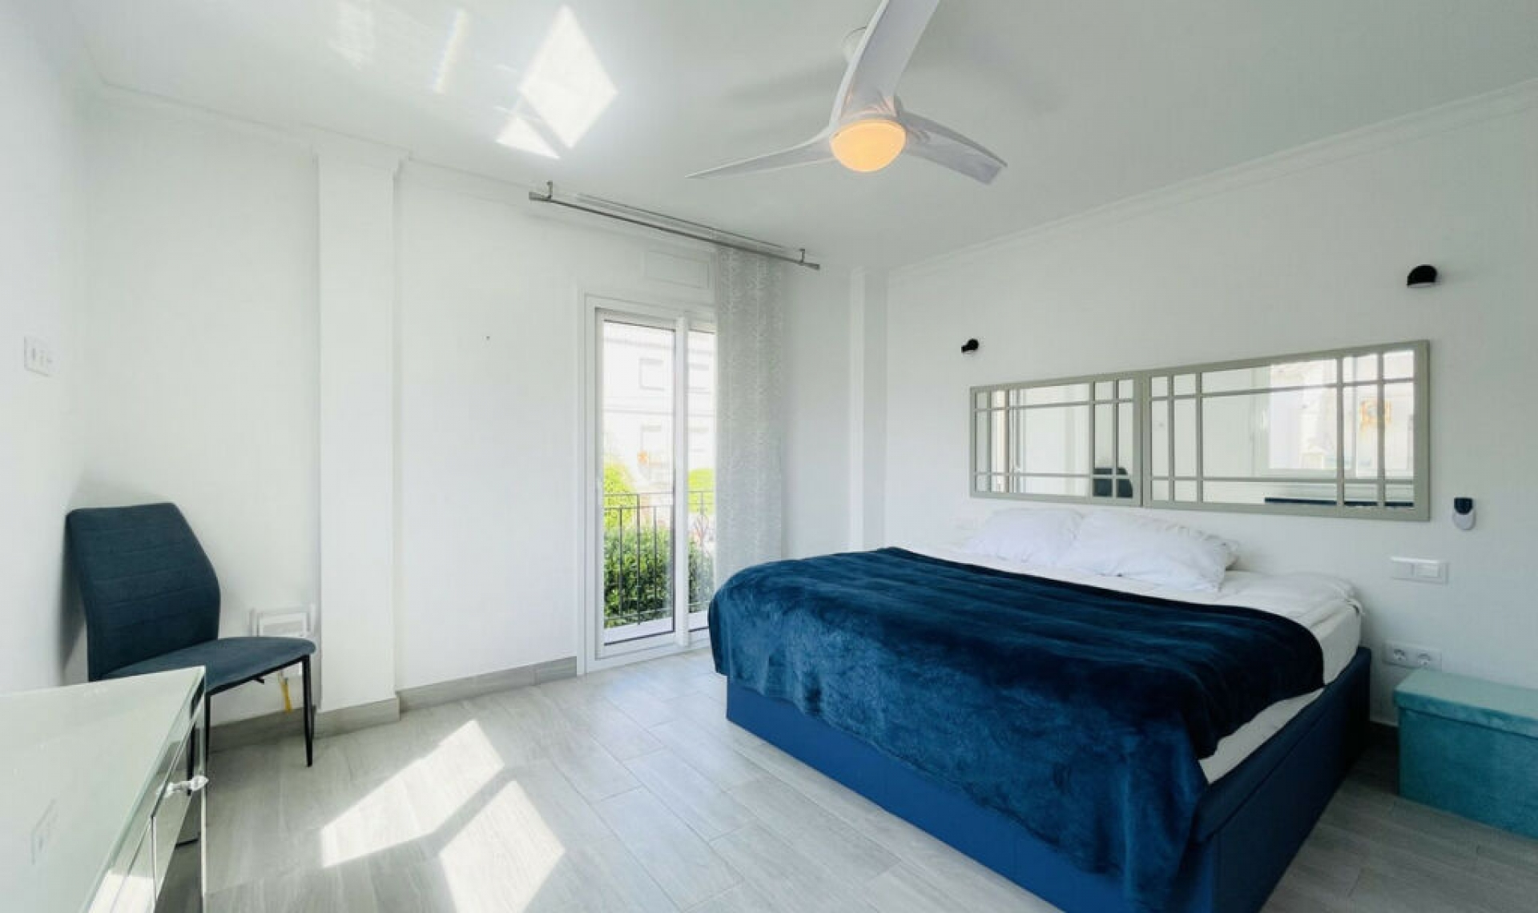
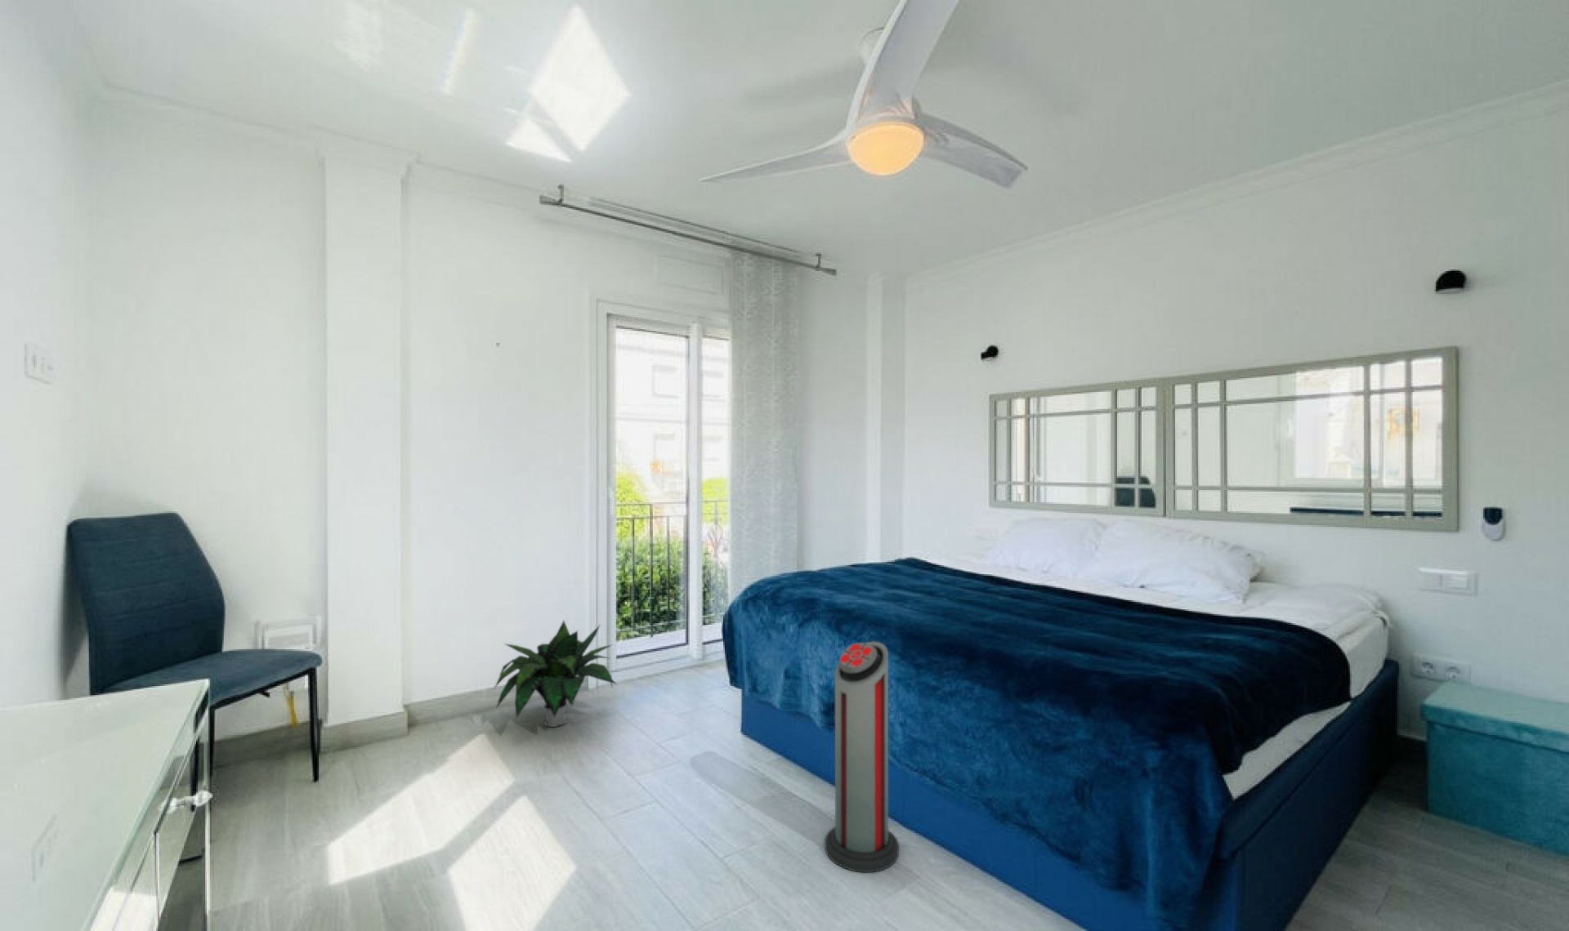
+ potted plant (561, 673)
+ air purifier (862, 746)
